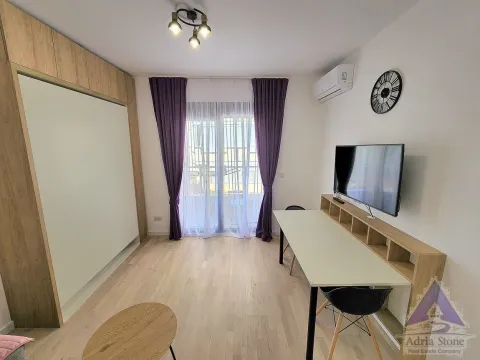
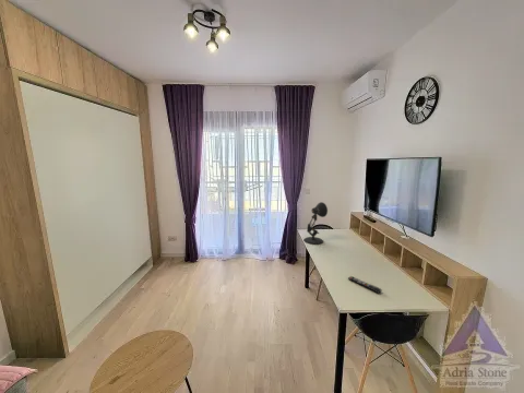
+ remote control (364, 284)
+ desk lamp (313, 222)
